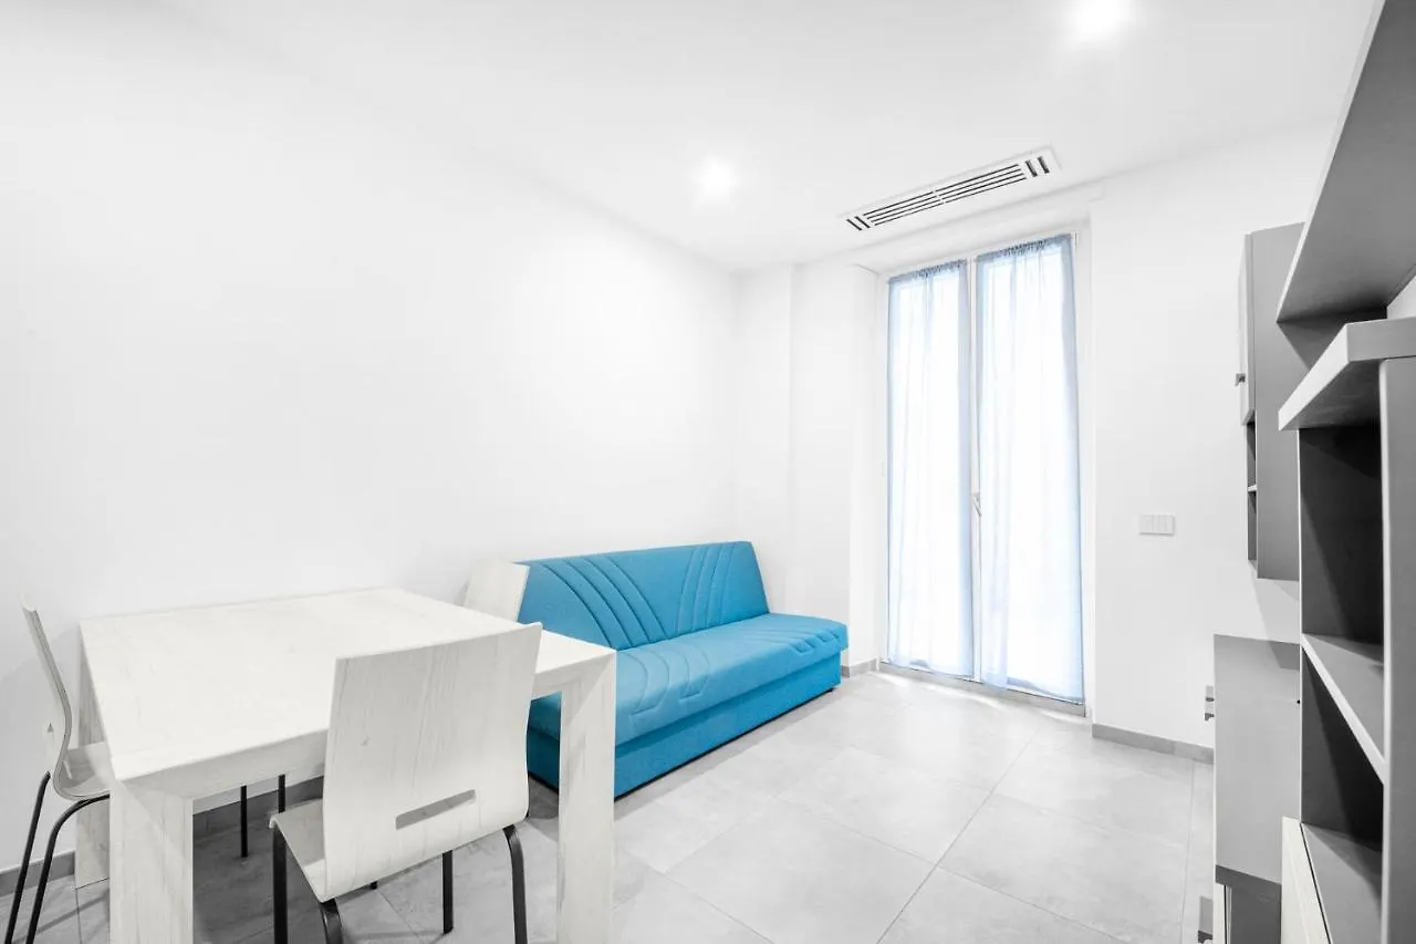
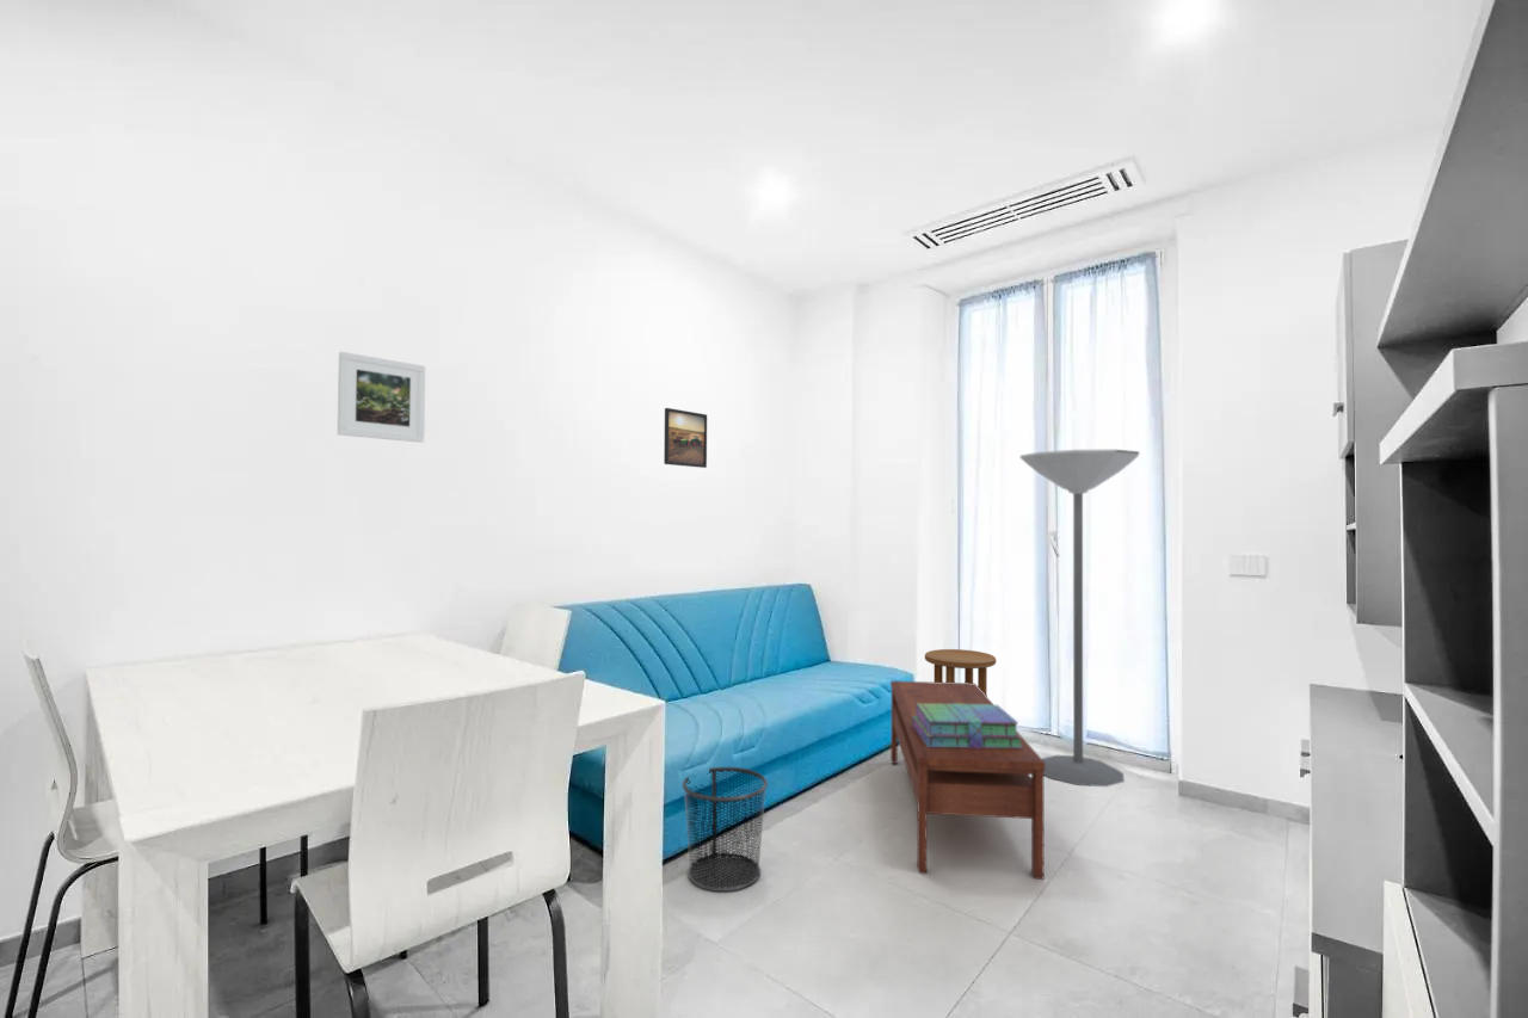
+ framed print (685, 438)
+ waste bin (725, 826)
+ coffee table (951, 760)
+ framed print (383, 399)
+ stack of books (965, 723)
+ side table (965, 681)
+ floor lamp (1078, 611)
